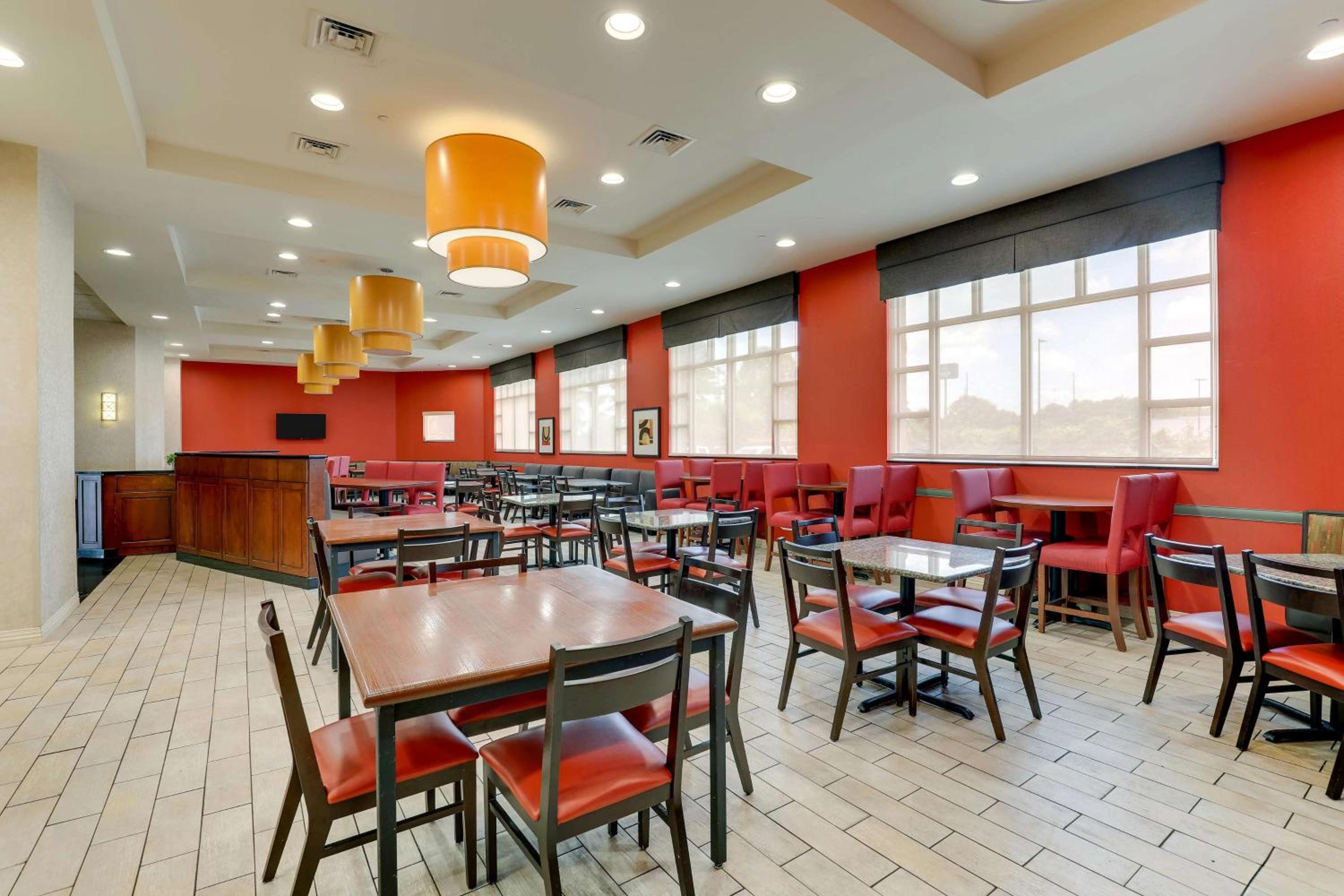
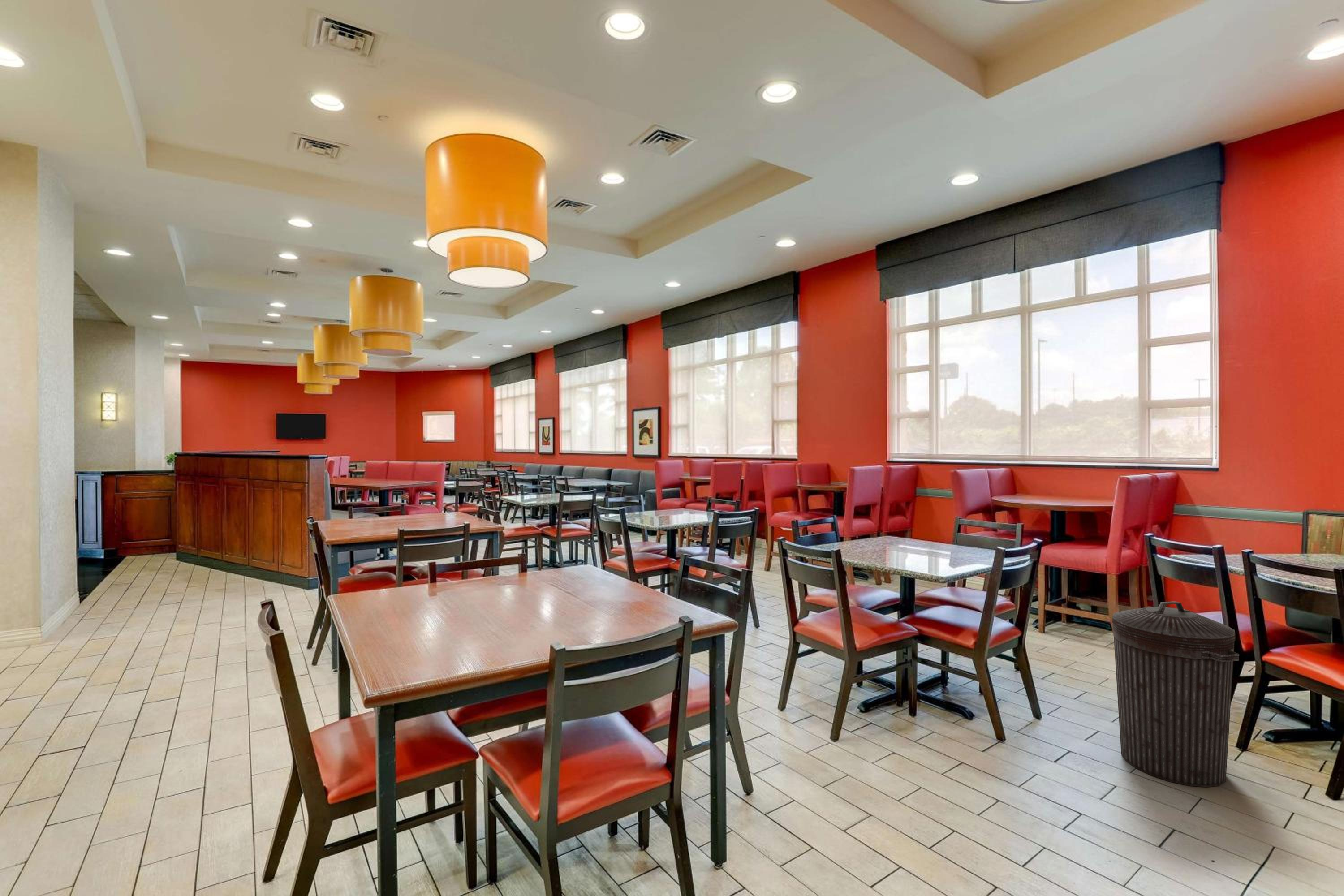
+ trash can (1171, 684)
